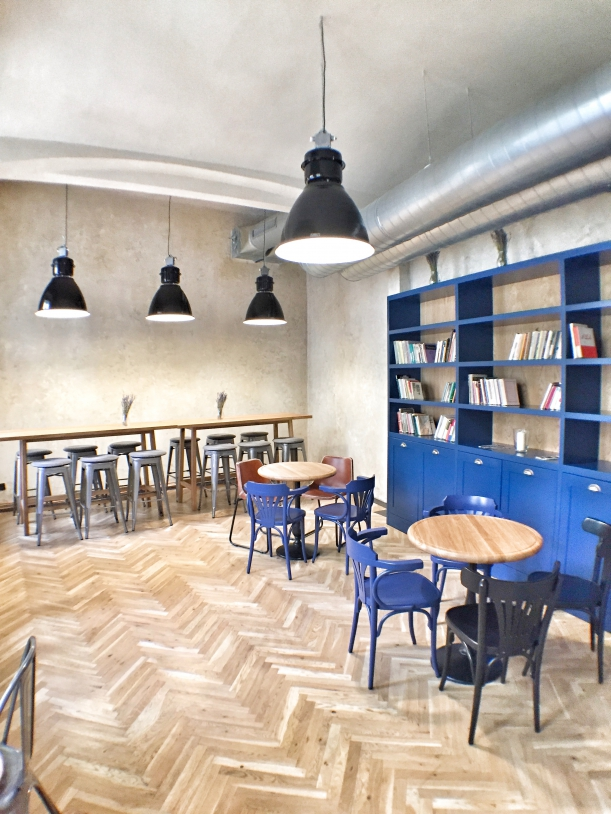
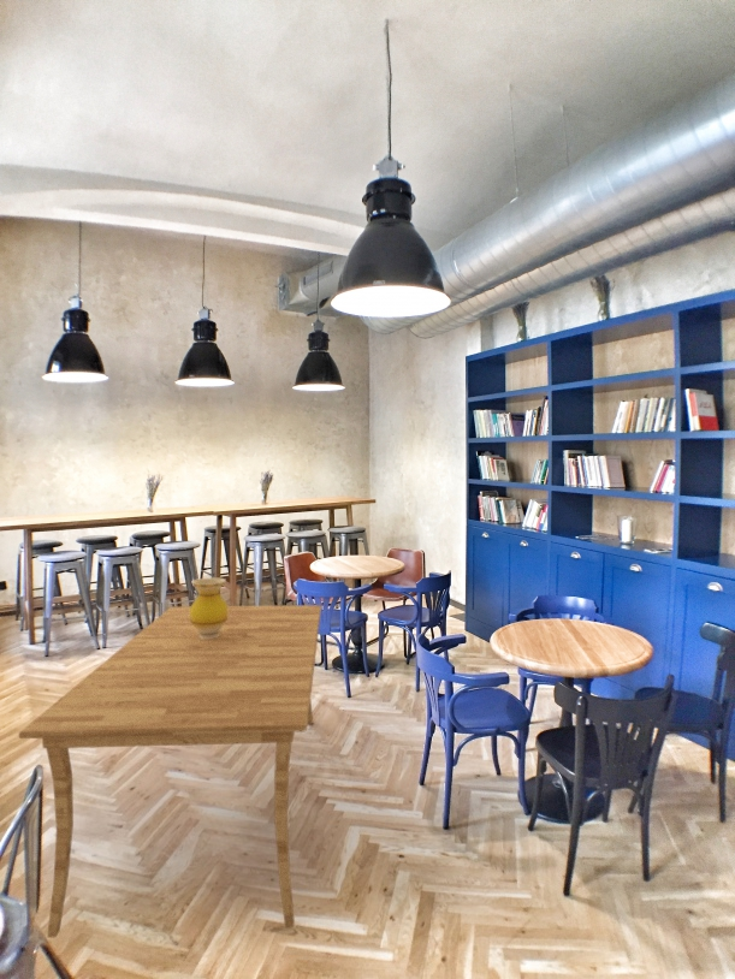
+ vase (208, 607)
+ dining table (218, 724)
